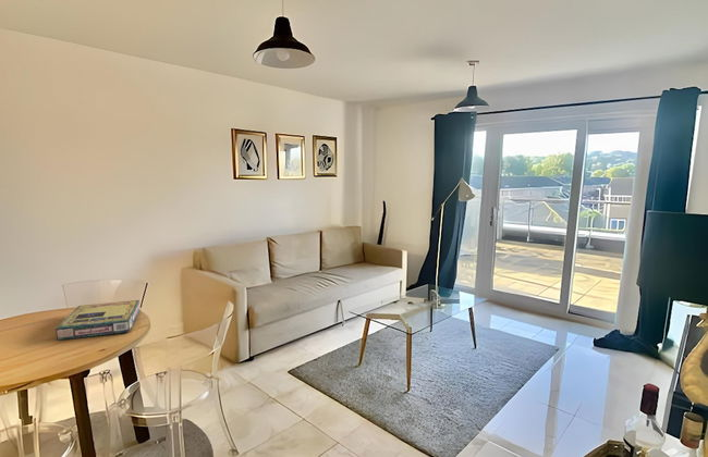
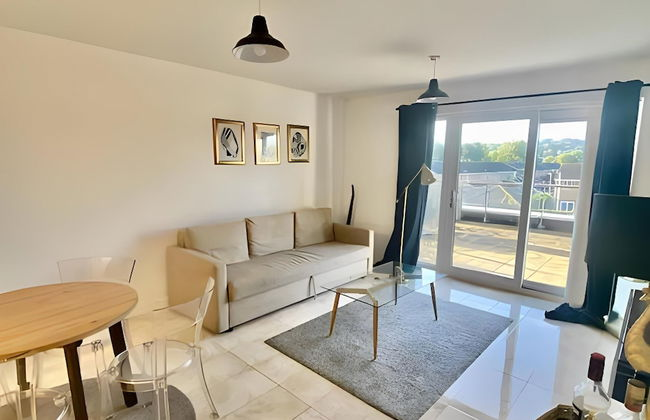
- video game box (102, 318)
